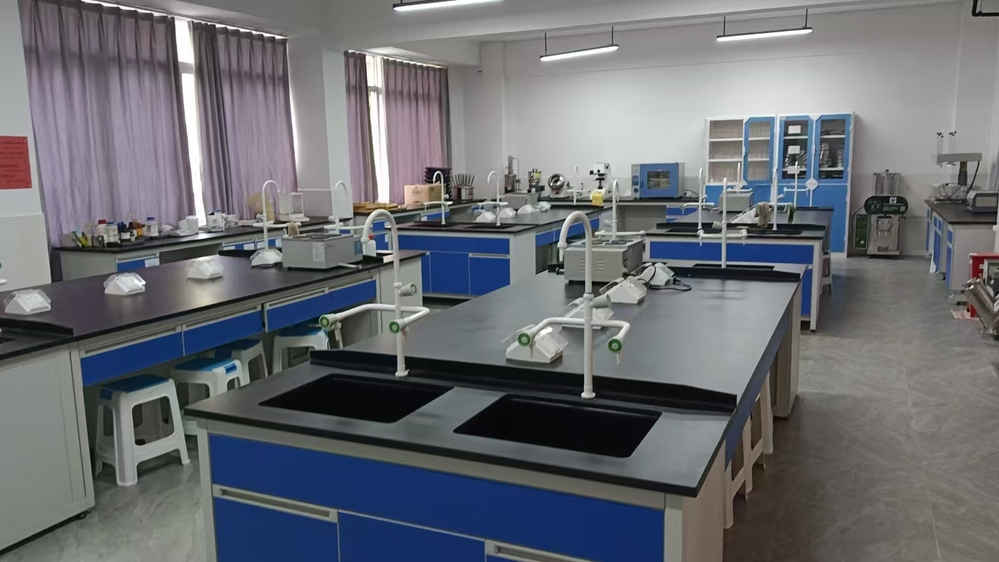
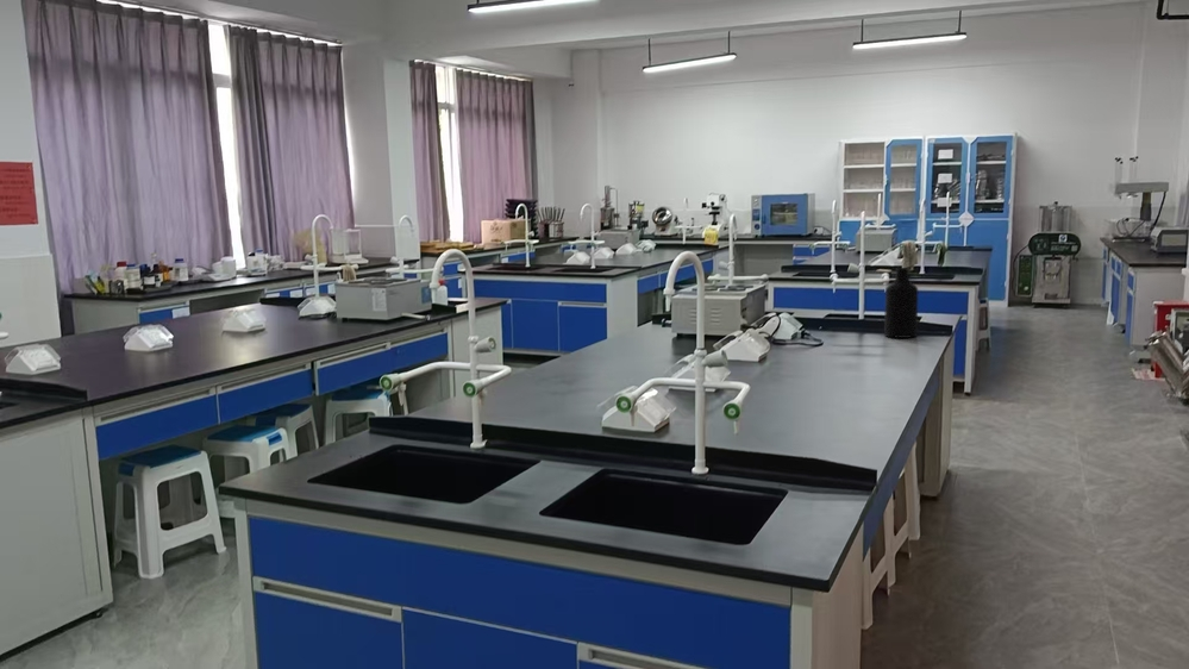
+ bottle (901, 301)
